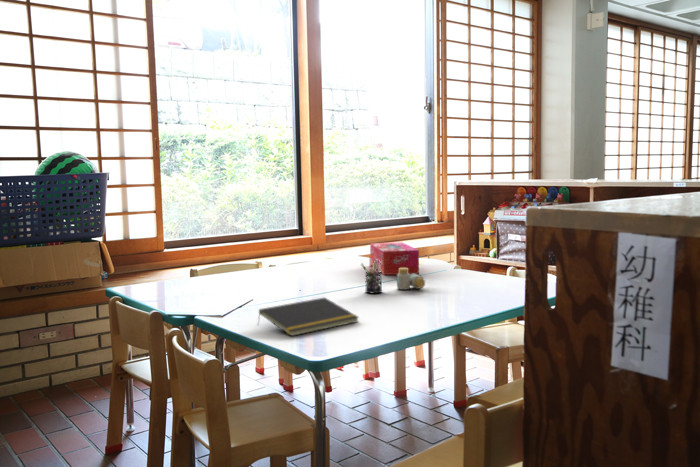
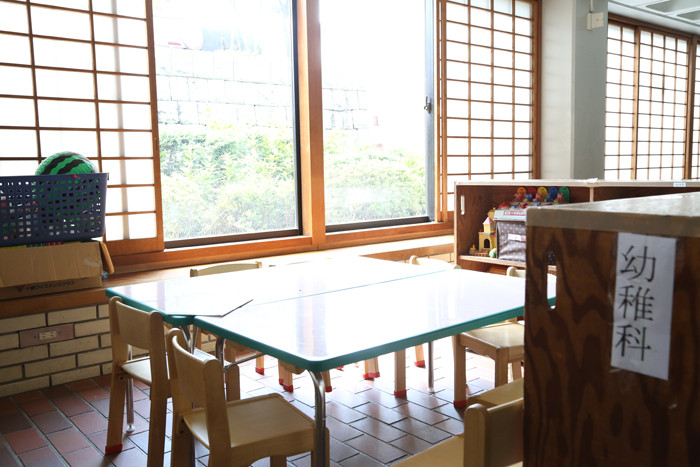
- pen holder (371, 274)
- notepad (309, 315)
- pill bottle (410, 278)
- tissue box (393, 257)
